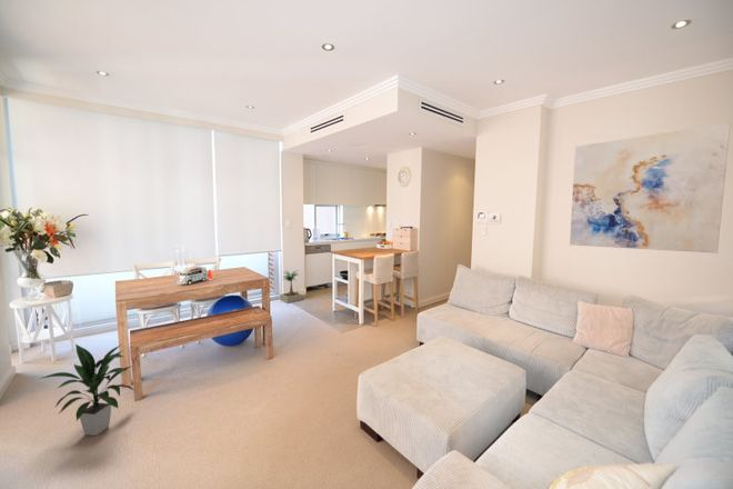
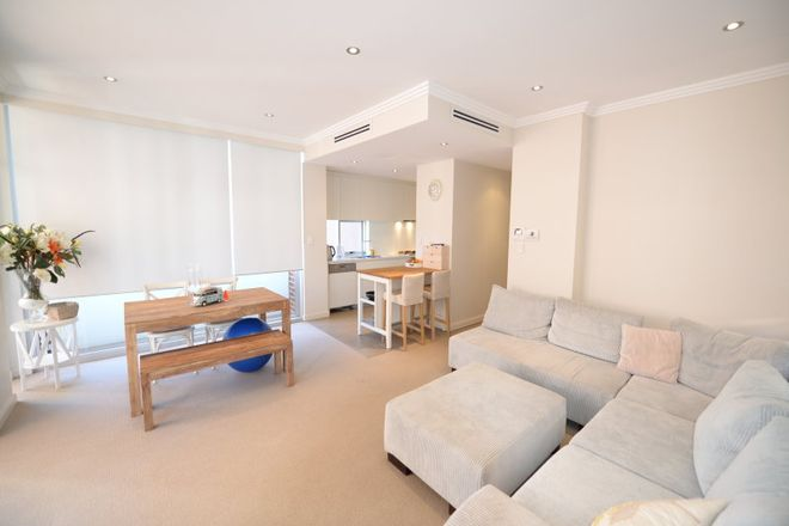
- indoor plant (98, 386)
- potted plant (291, 285)
- wall art (637, 193)
